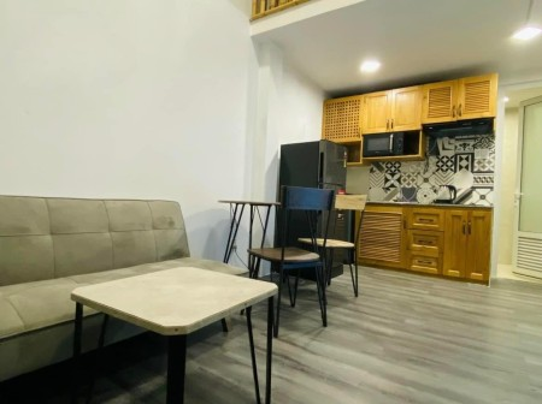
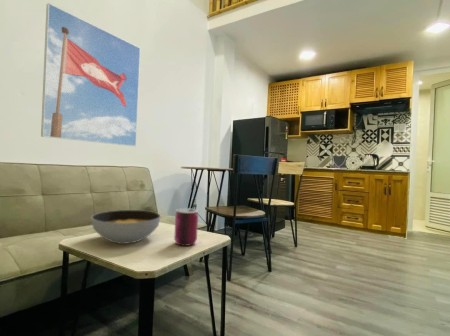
+ can (186, 226)
+ soup bowl (127, 227)
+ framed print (97, 85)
